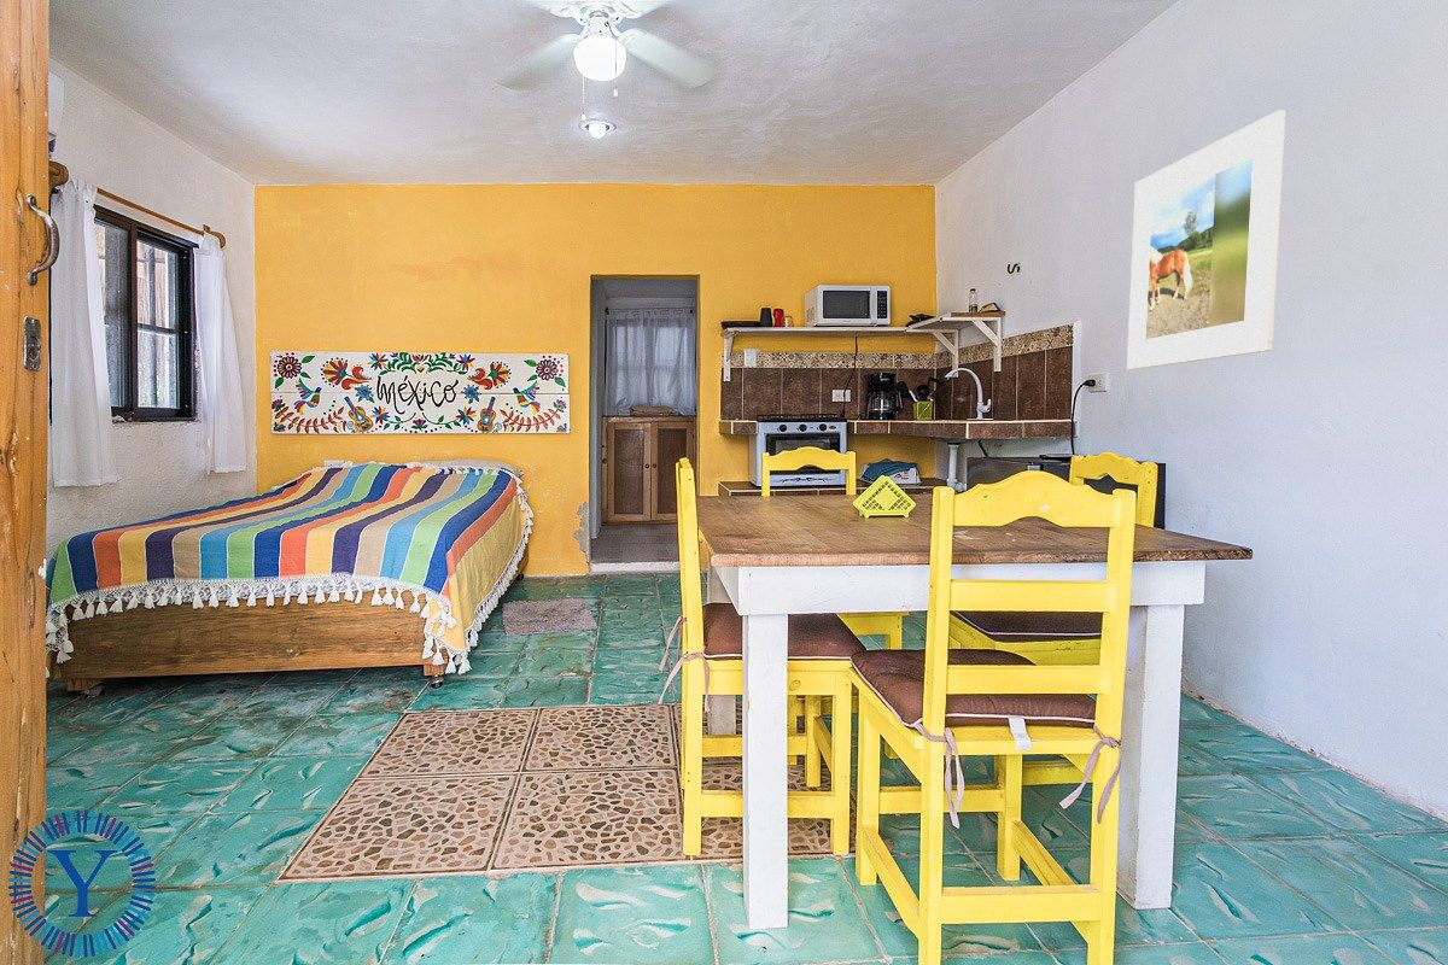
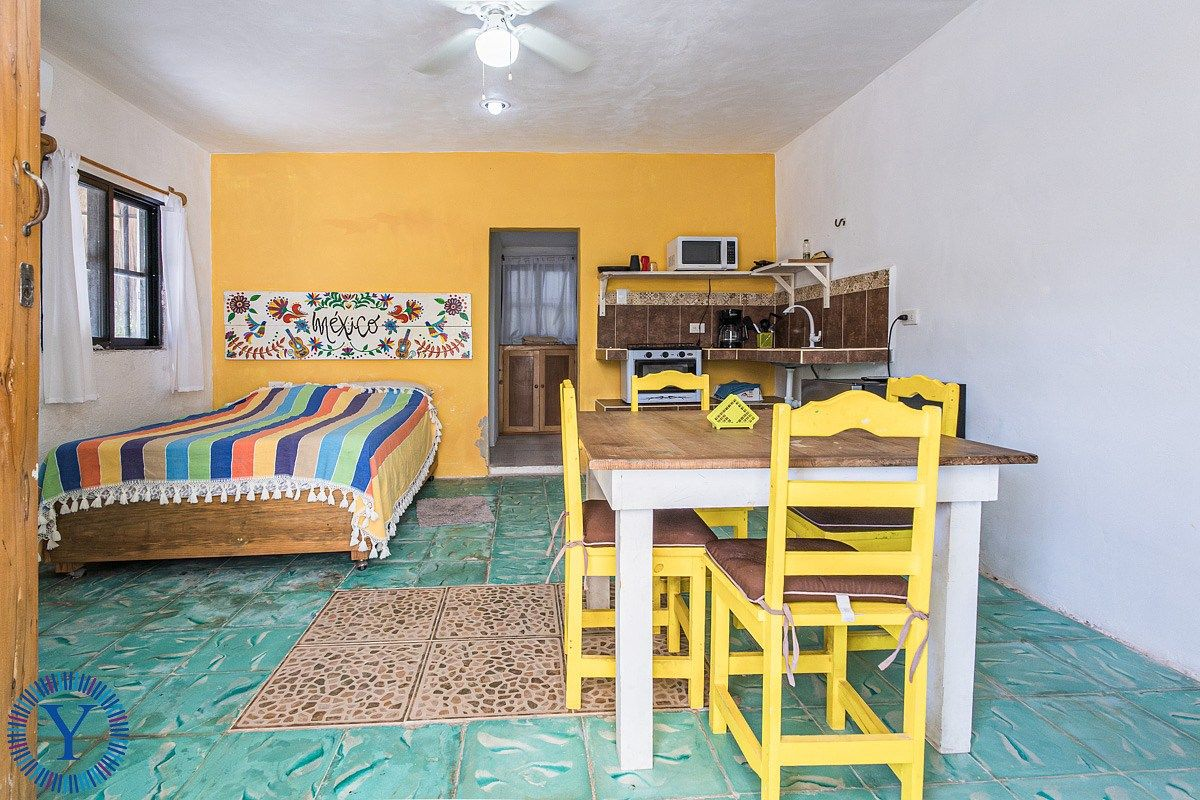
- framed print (1195, 256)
